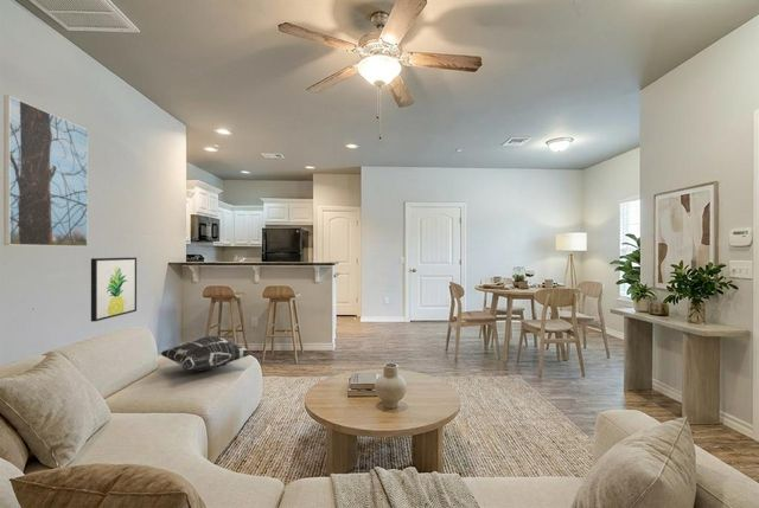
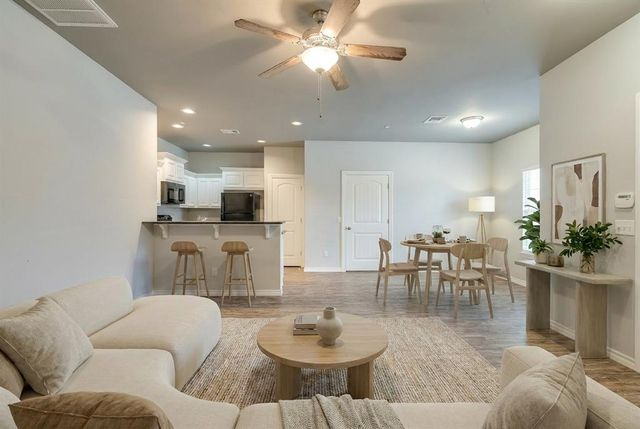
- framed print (51, 180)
- decorative pillow (208, 352)
- wall art (115, 287)
